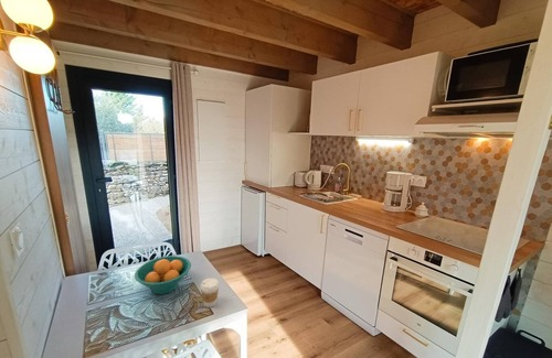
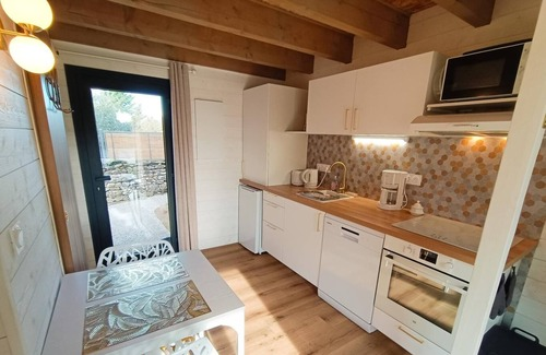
- coffee cup (210, 292)
- fruit bowl (163, 273)
